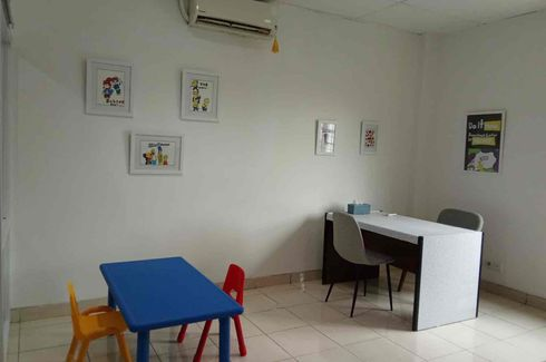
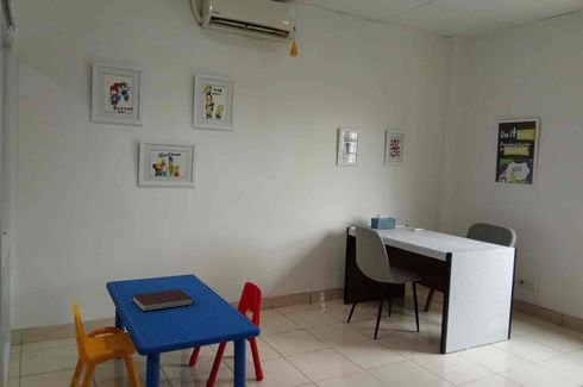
+ notebook (162, 299)
